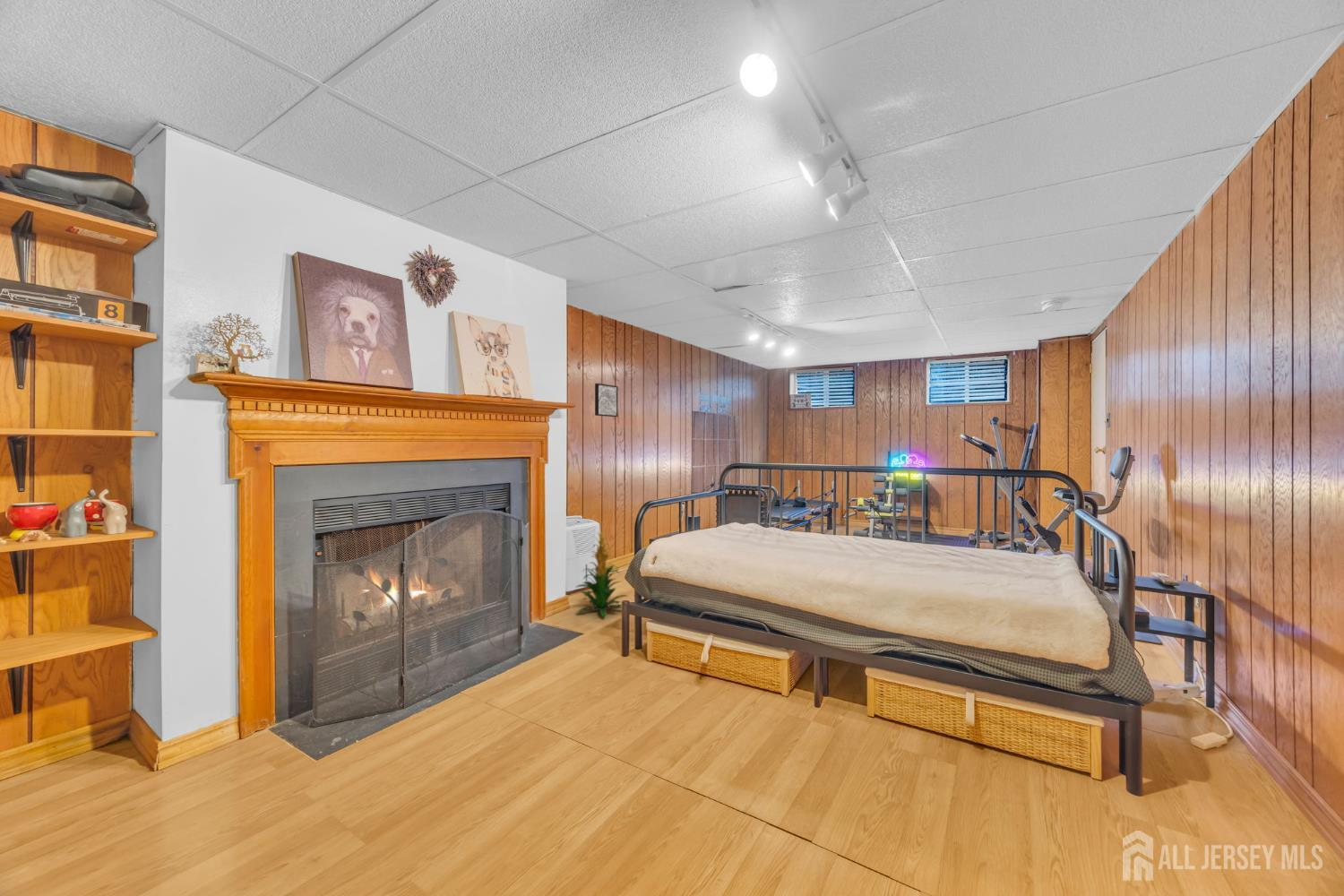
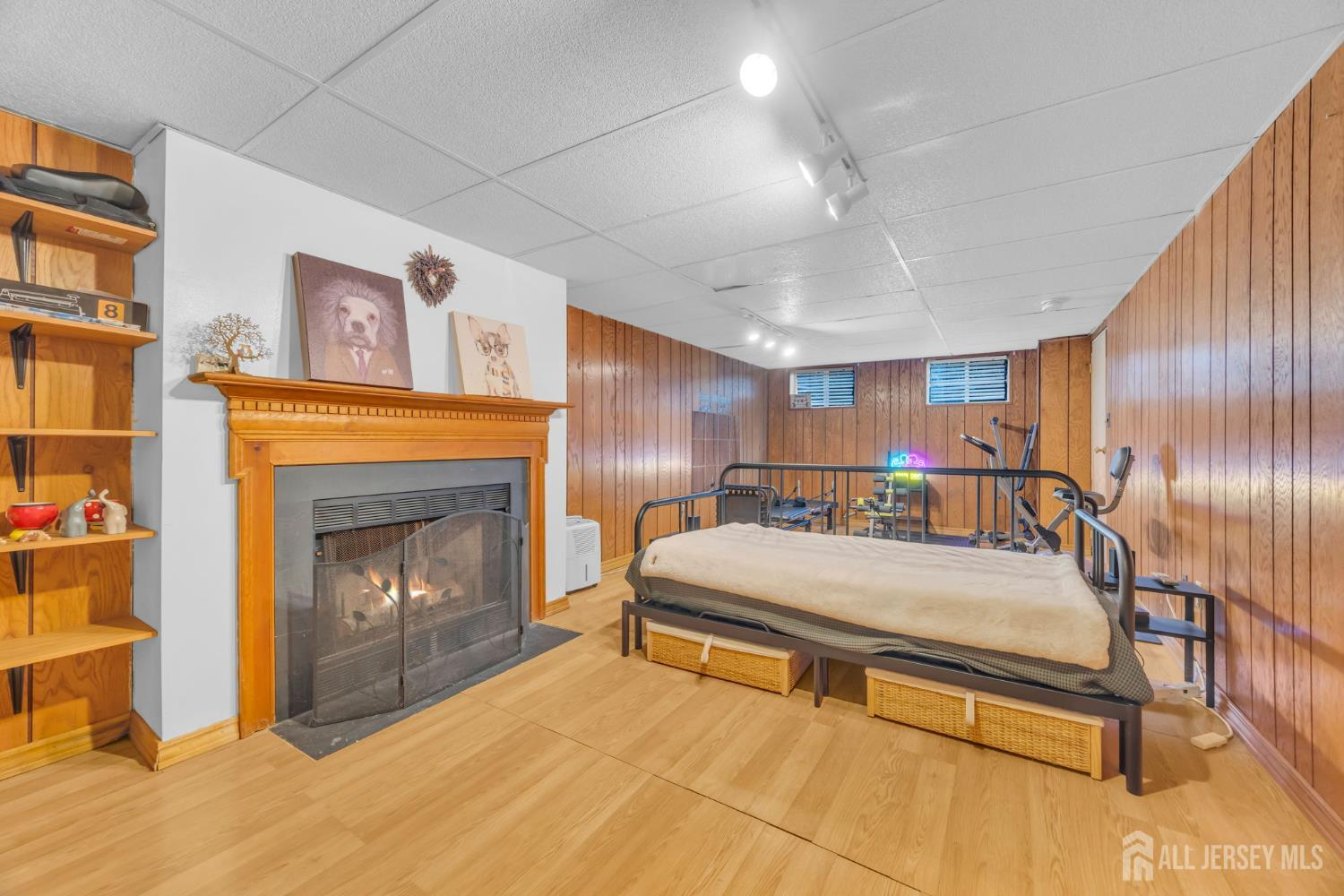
- wall art (607, 401)
- indoor plant (601, 571)
